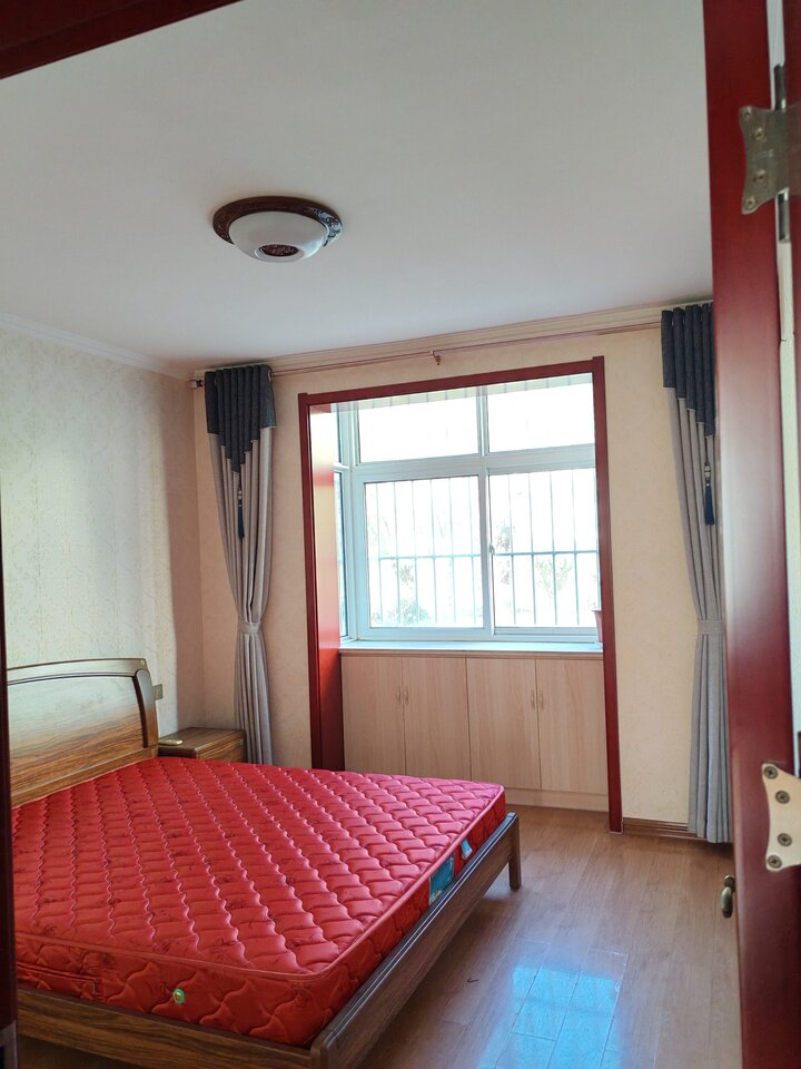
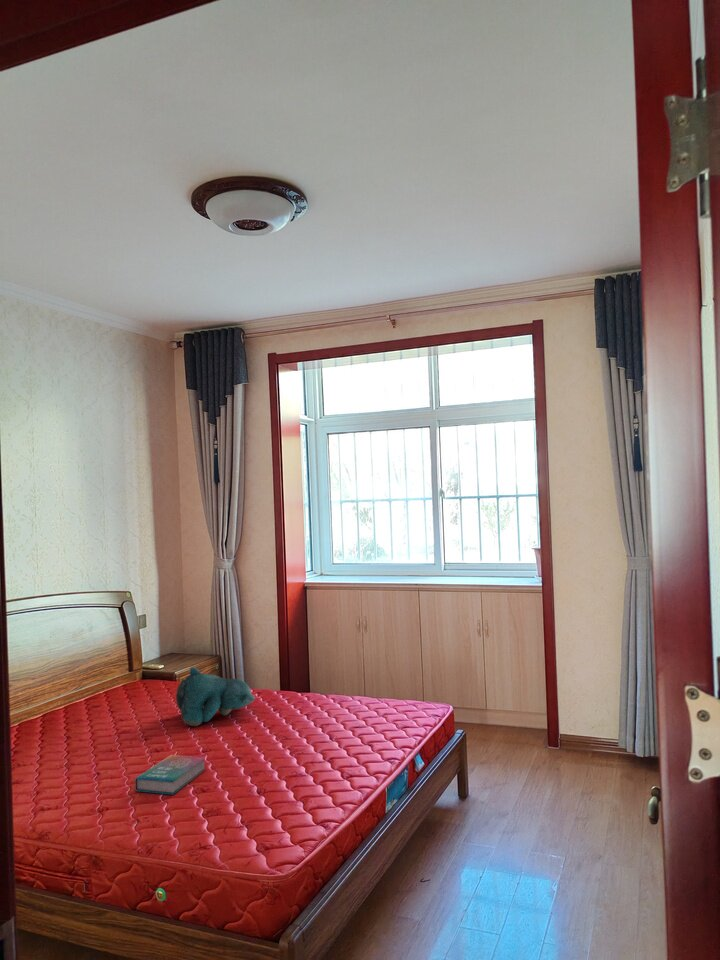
+ teddy bear (214, 691)
+ book (171, 773)
